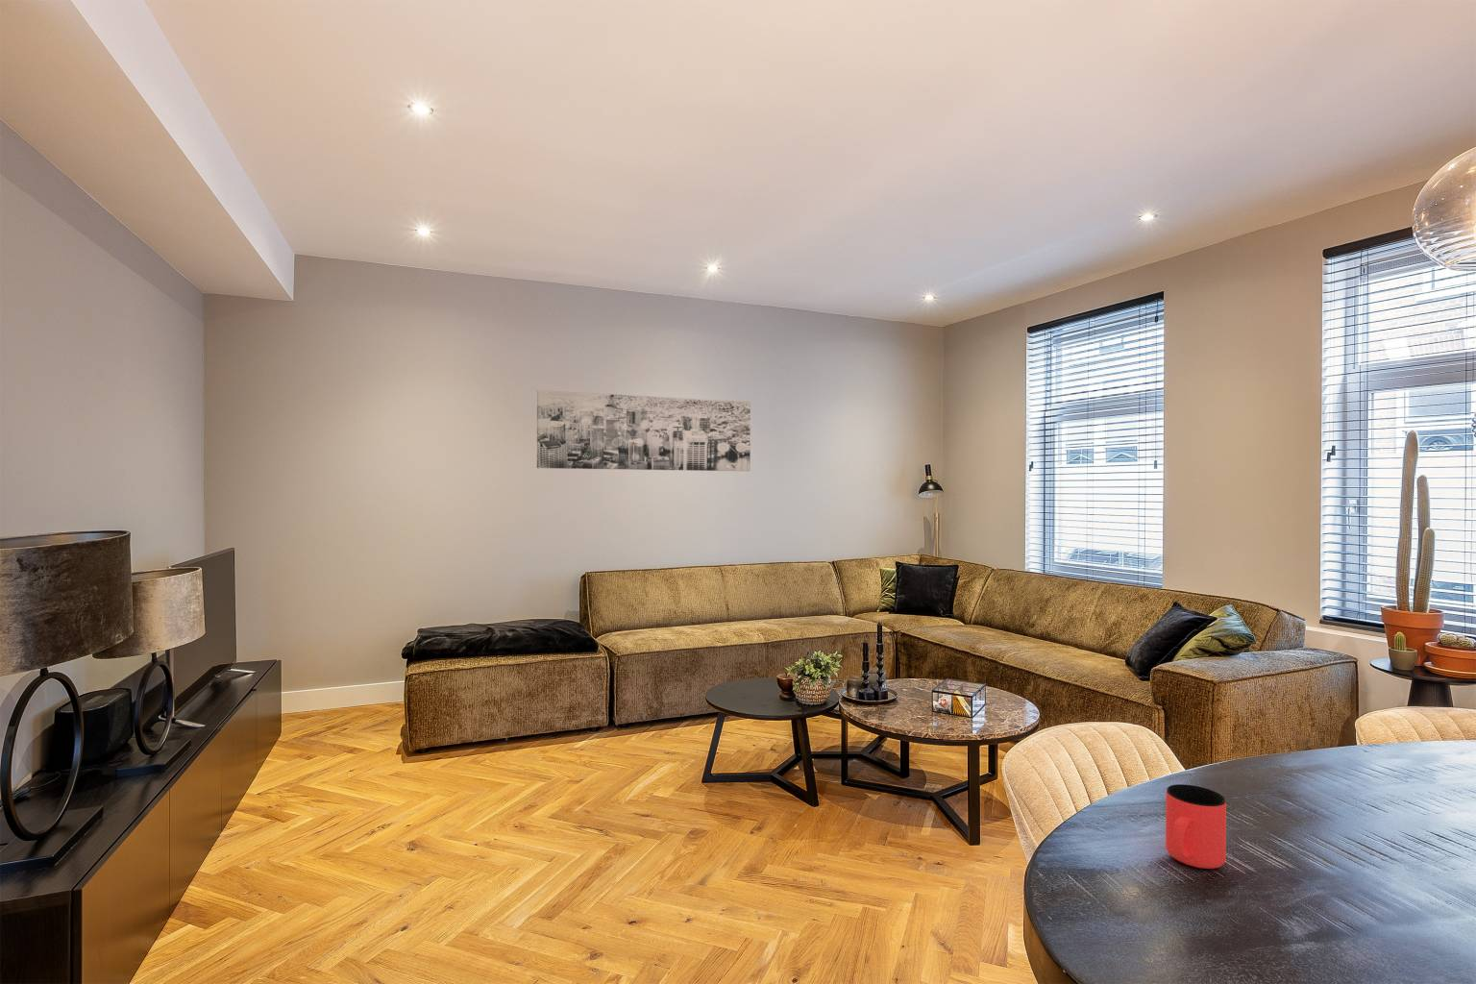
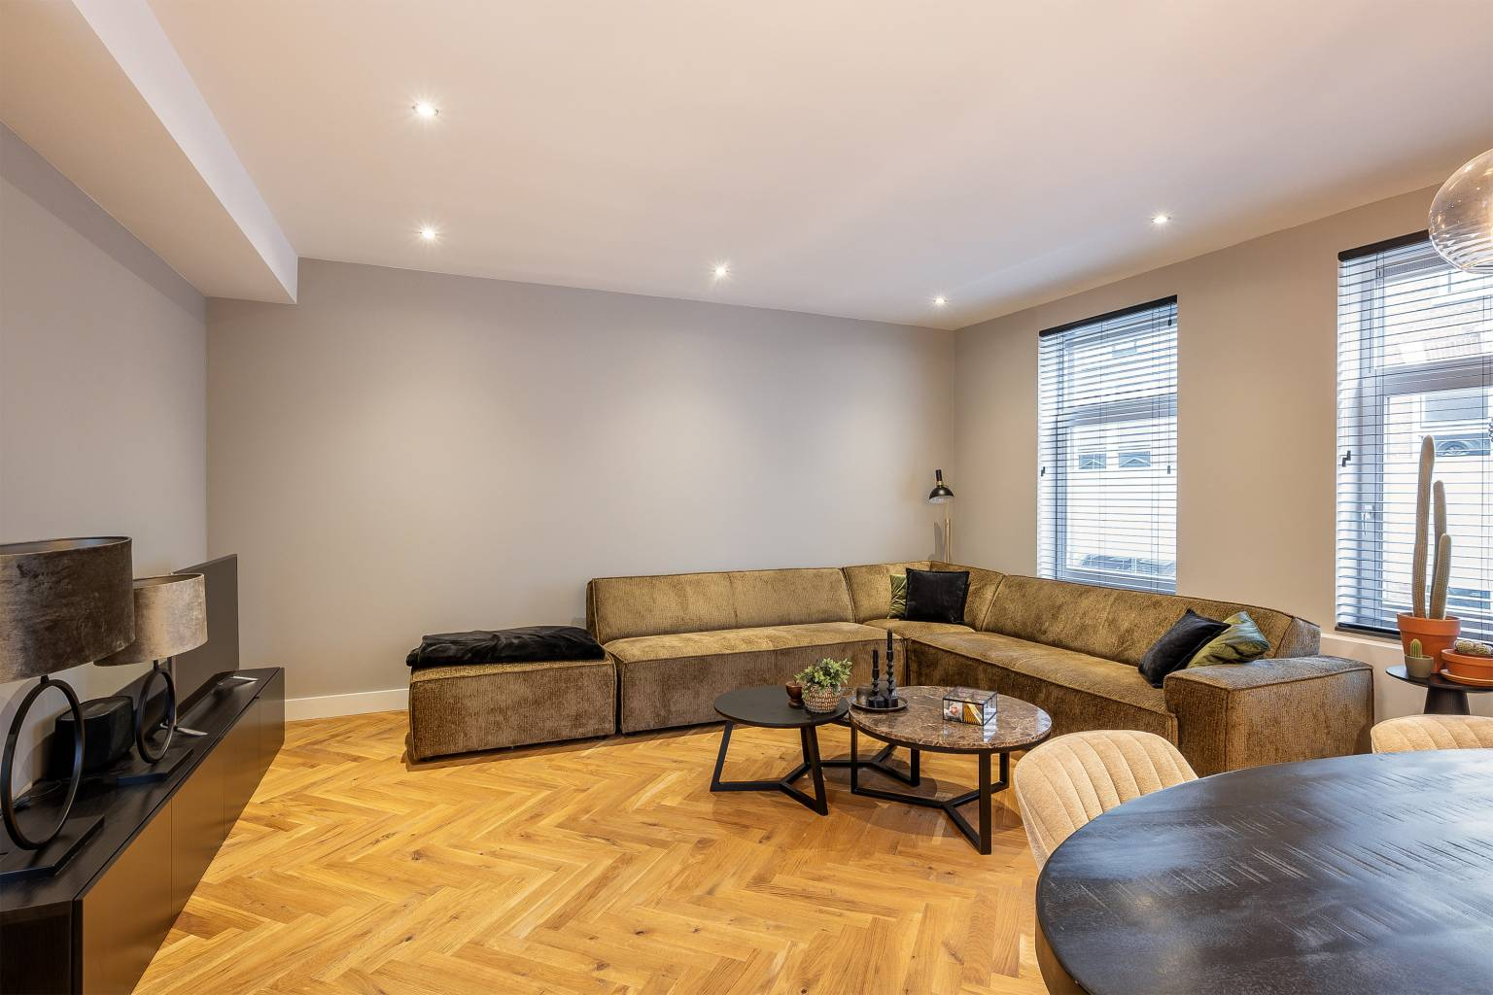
- cup (1190, 829)
- wall art (649, 433)
